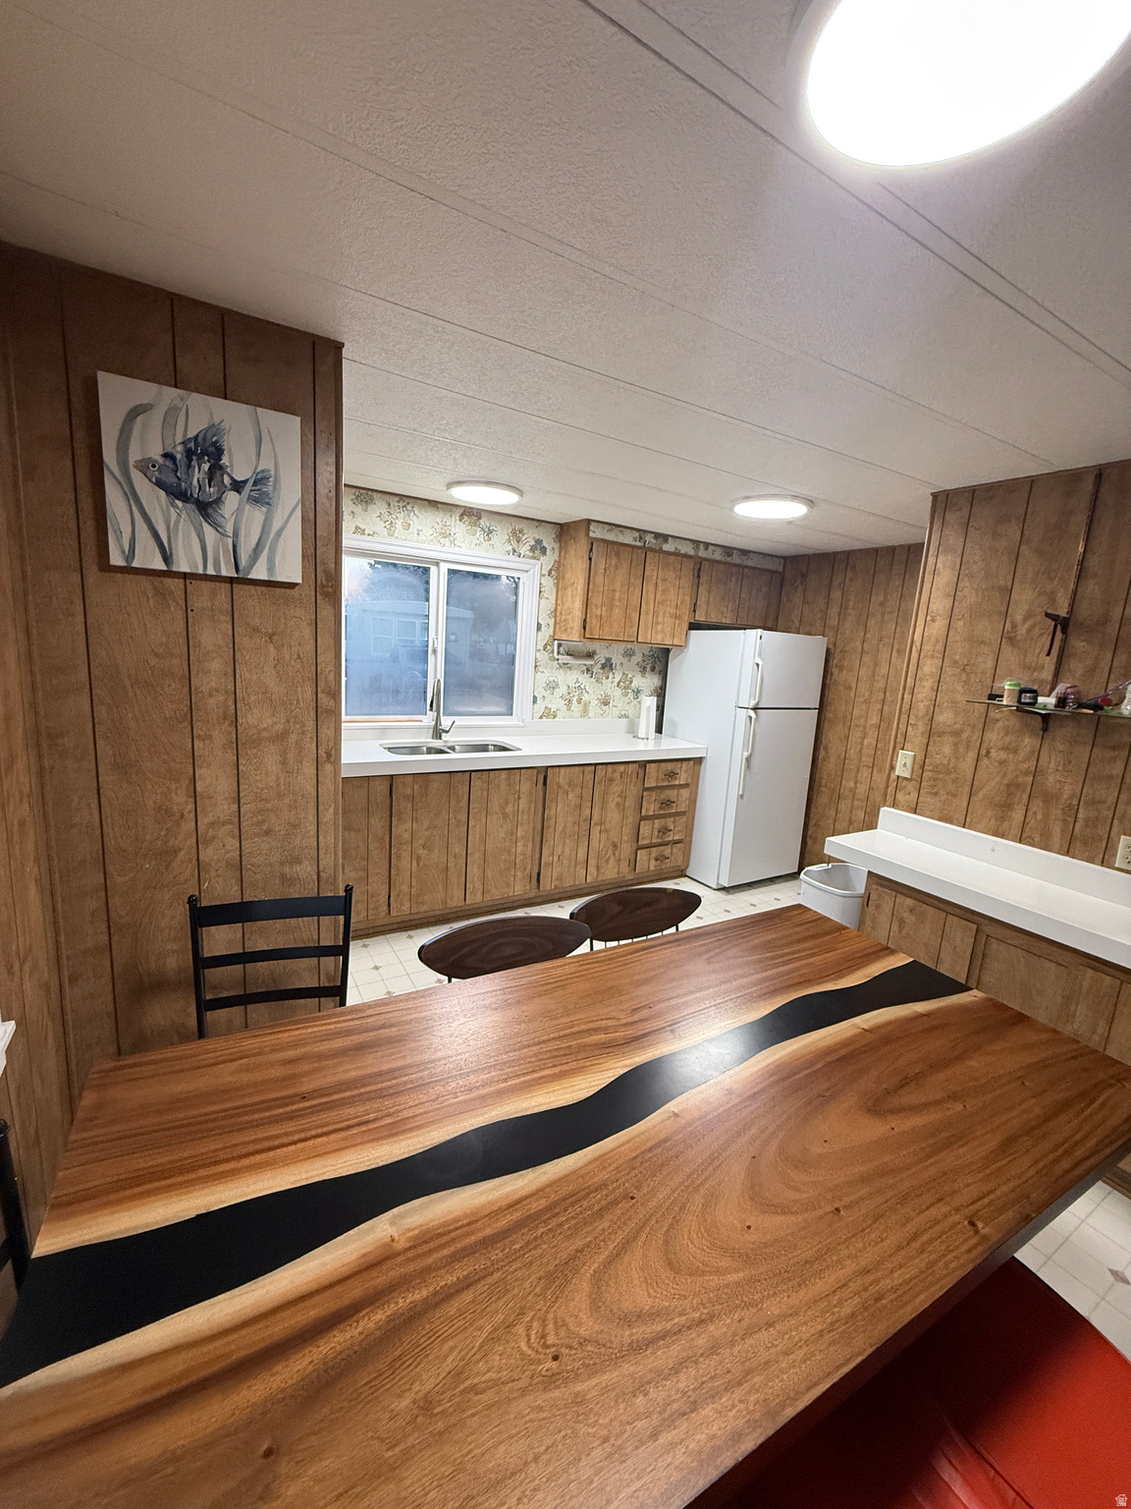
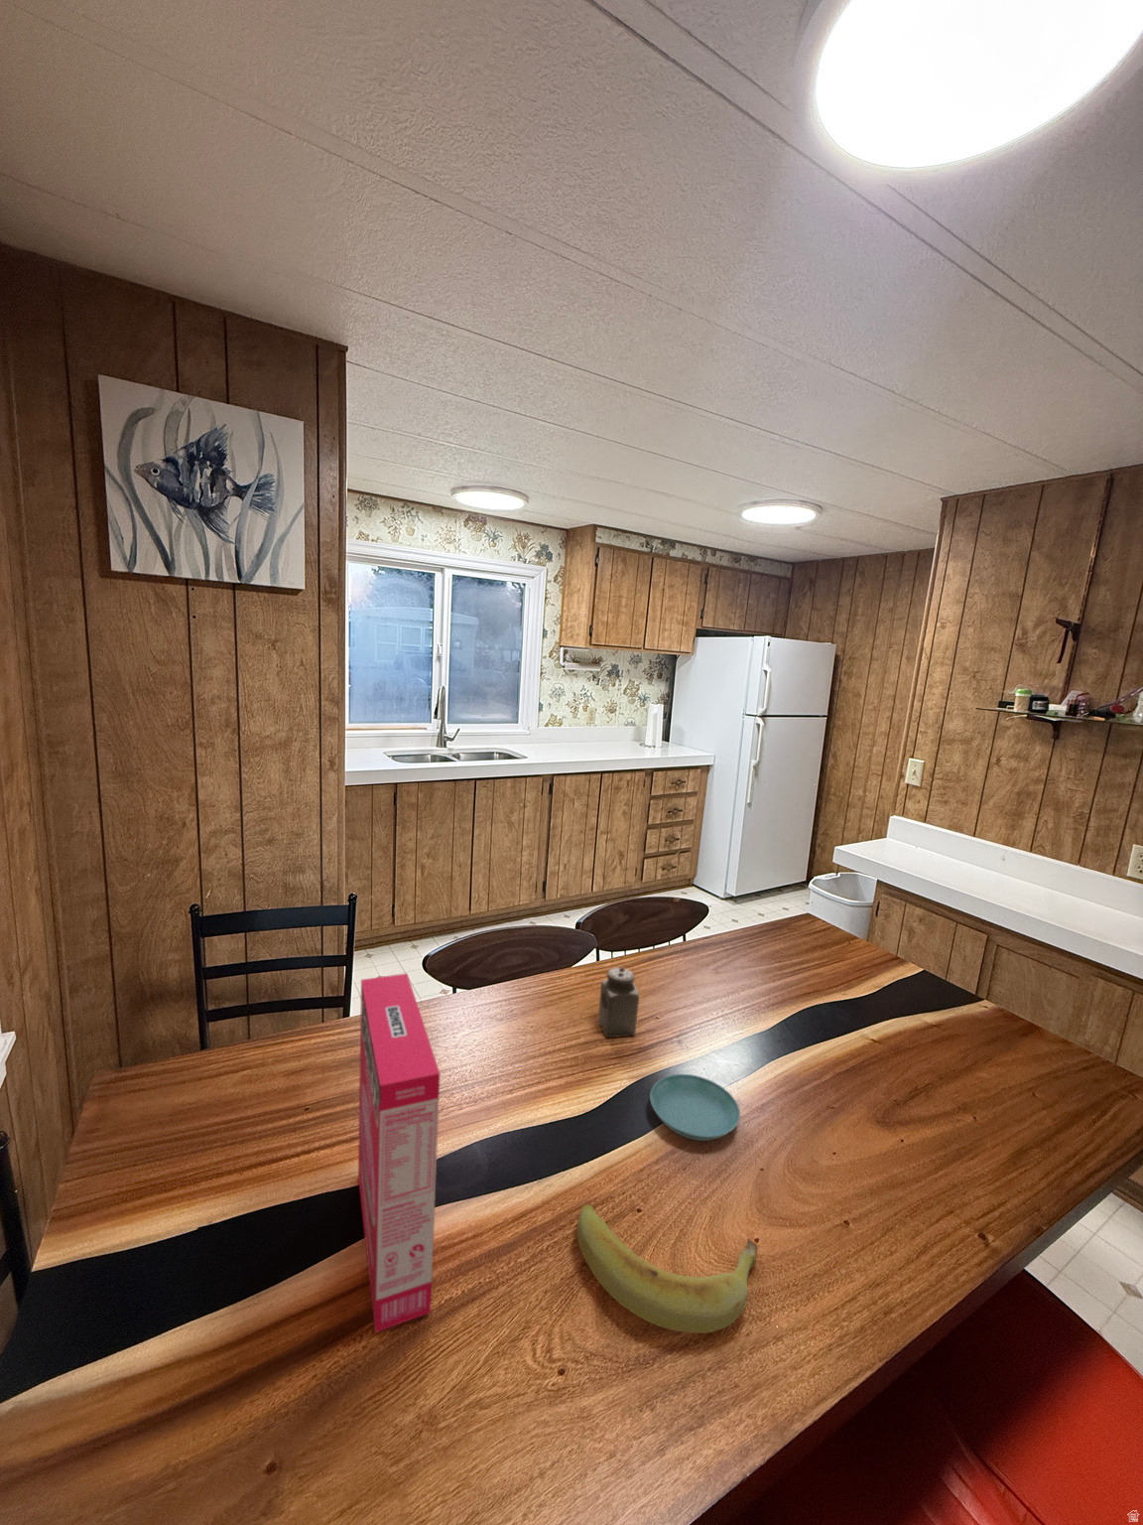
+ banana (672, 1273)
+ salt shaker (618, 1000)
+ saucer (694, 1110)
+ cereal box (393, 1132)
